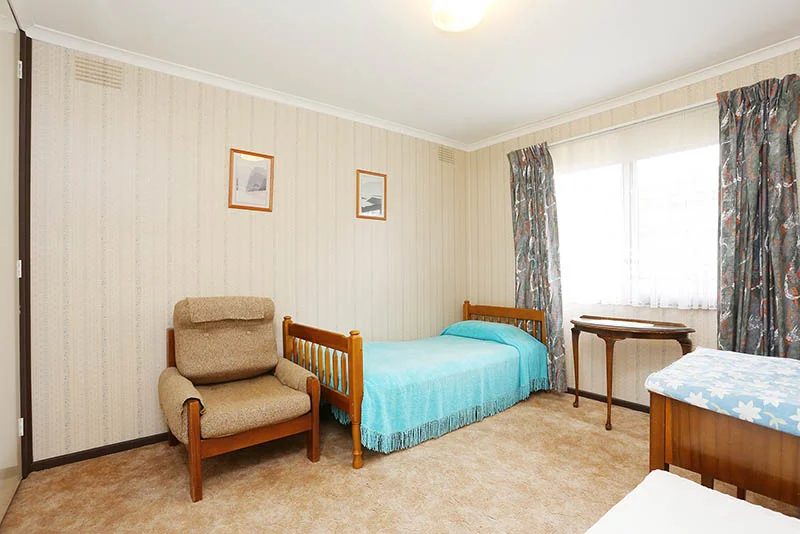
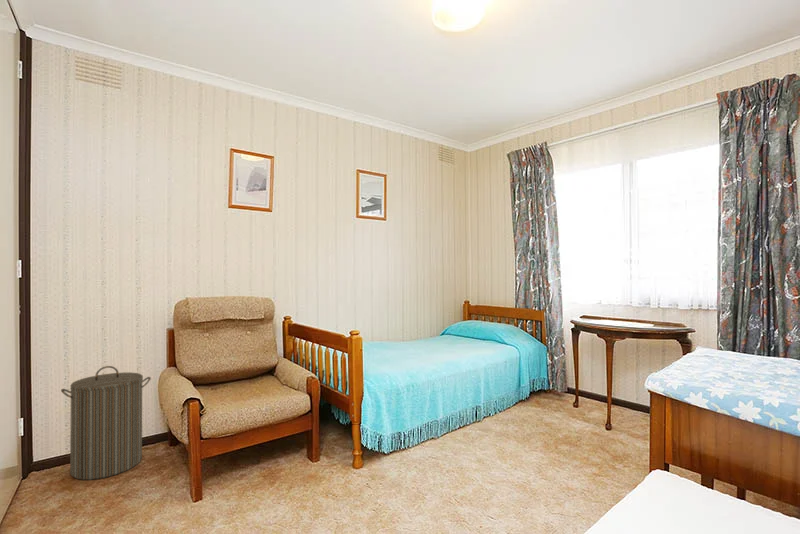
+ laundry hamper (108, 415)
